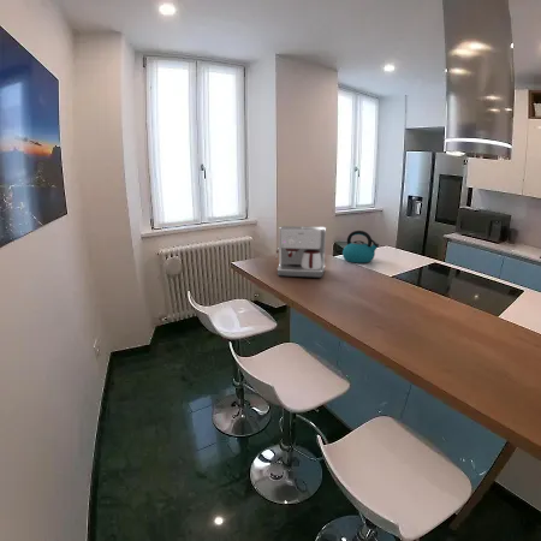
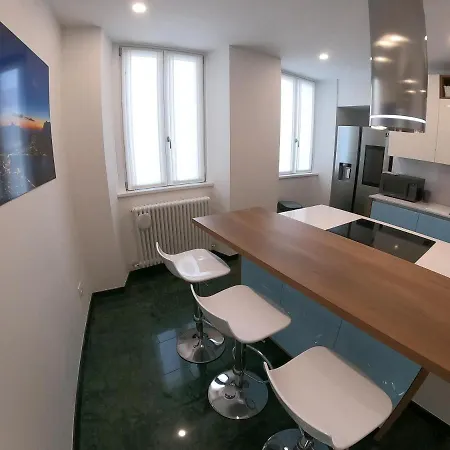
- kettle (361, 245)
- coffee maker (301, 250)
